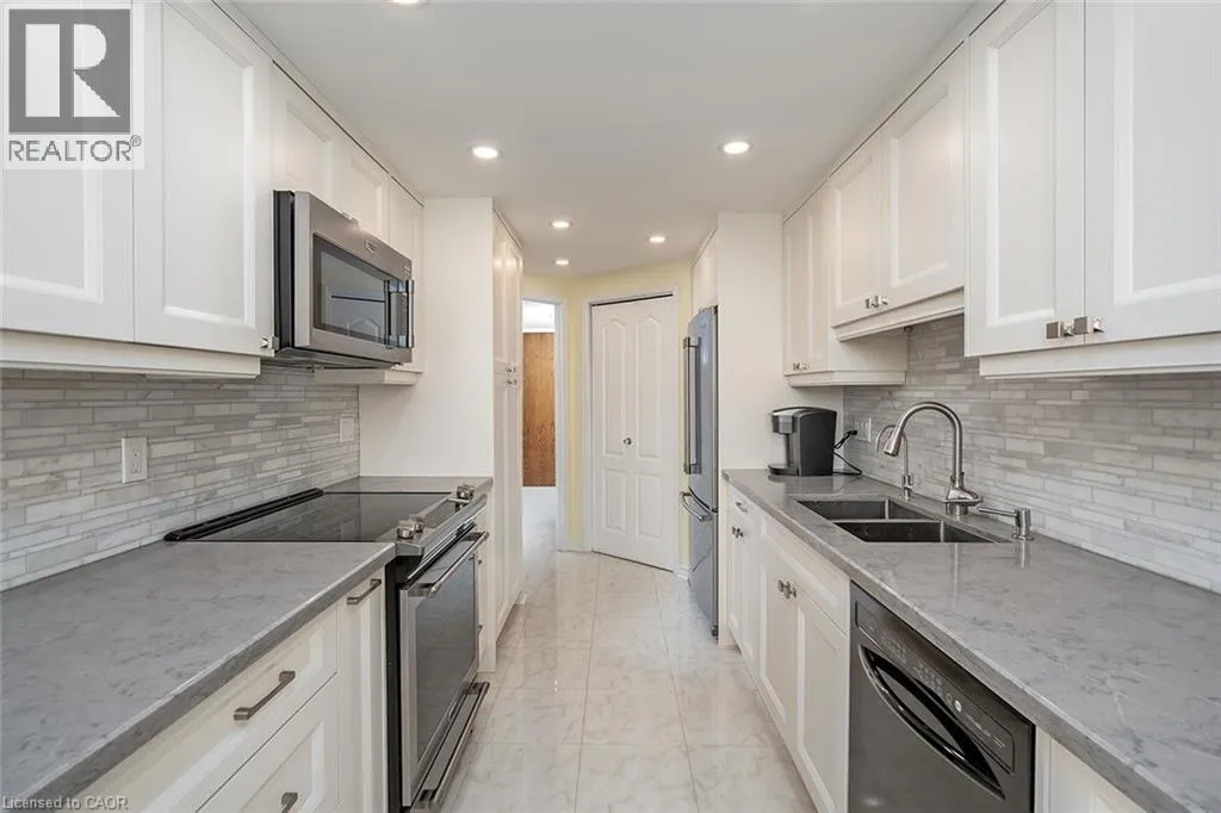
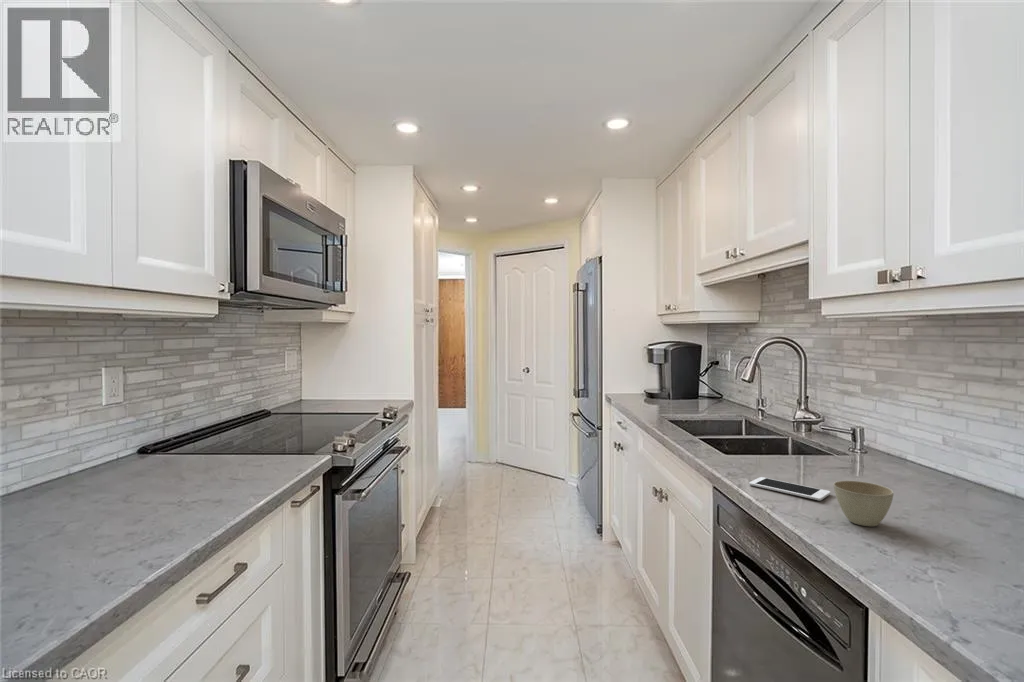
+ flower pot (862, 504)
+ cell phone (788, 488)
